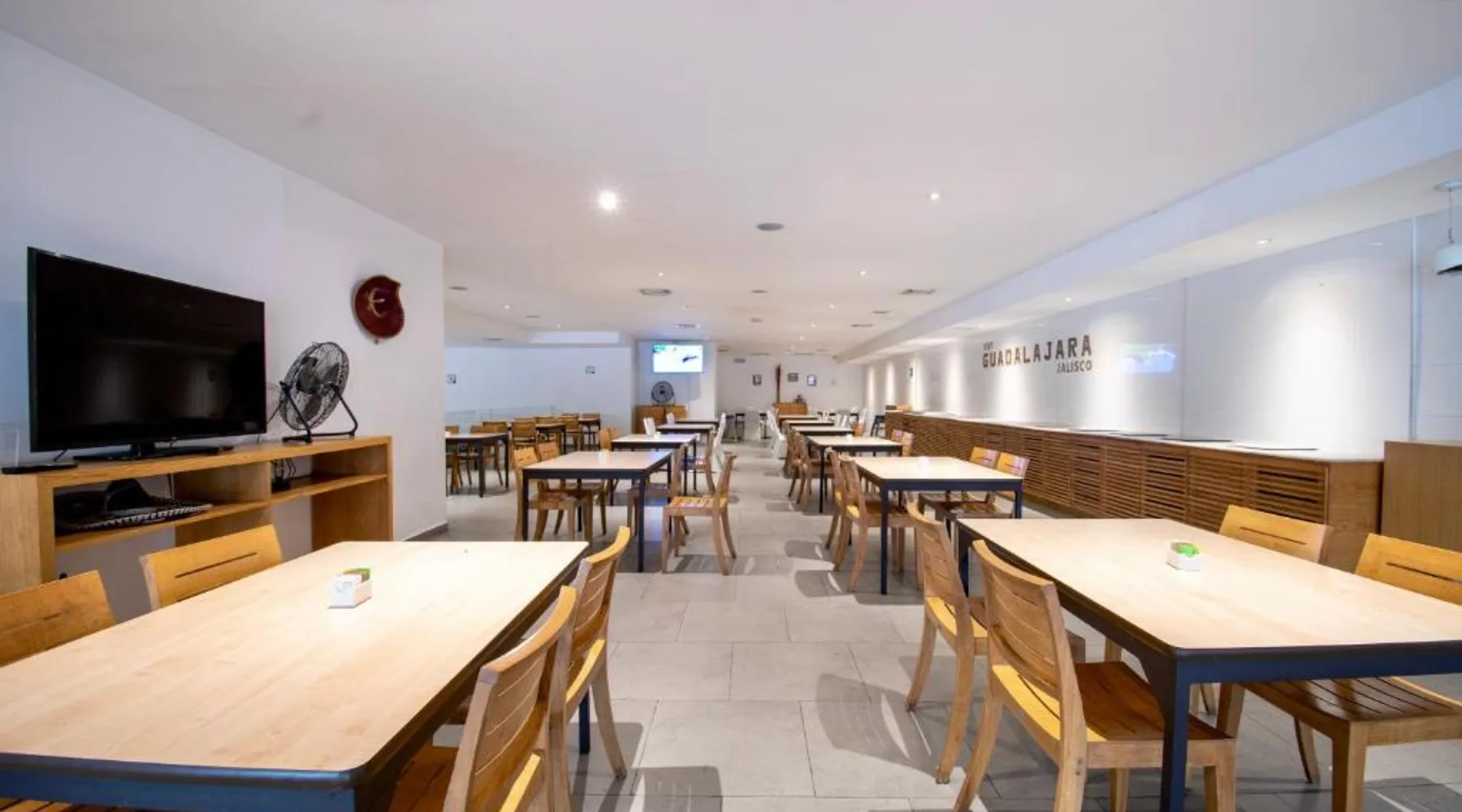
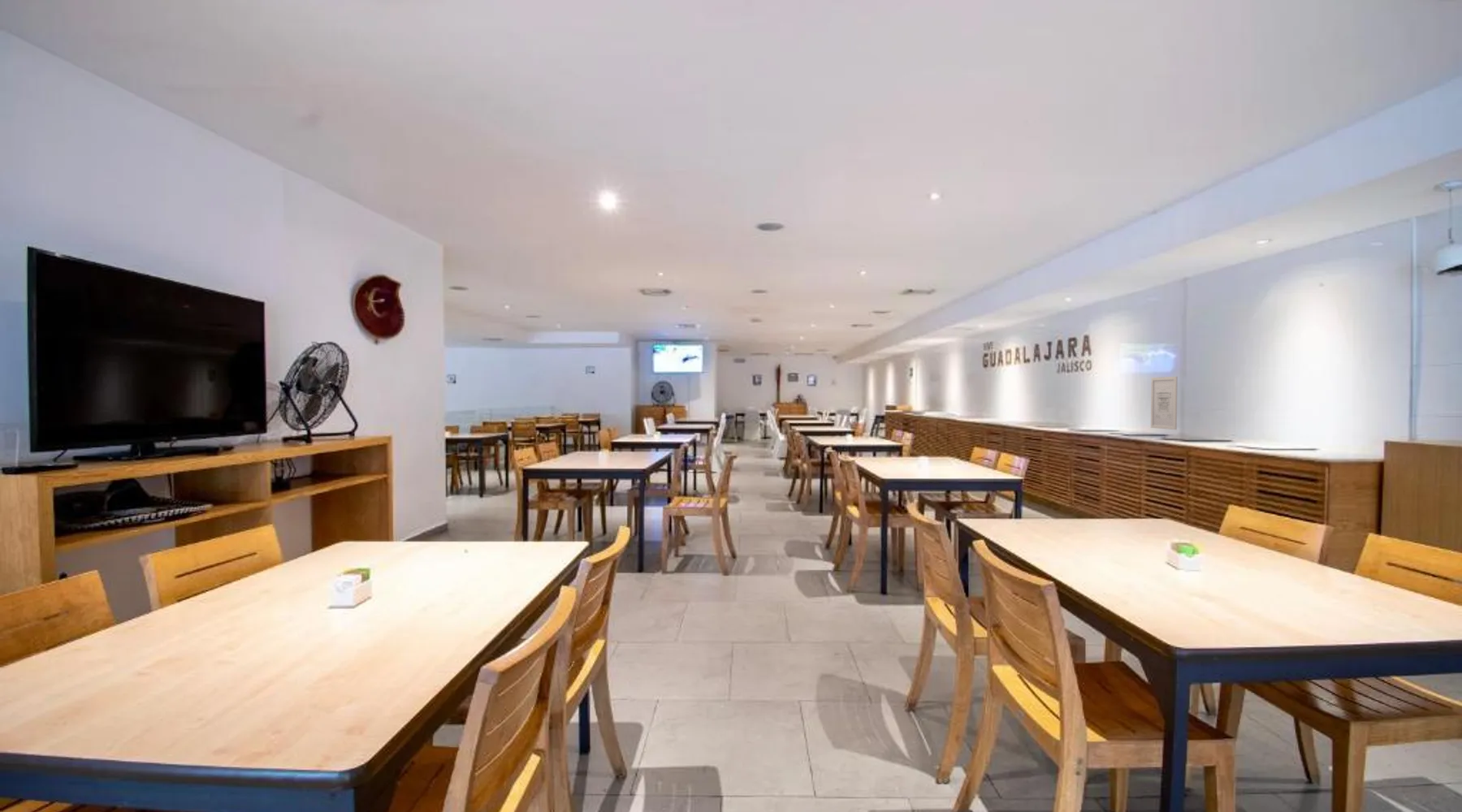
+ wall art (1163, 403)
